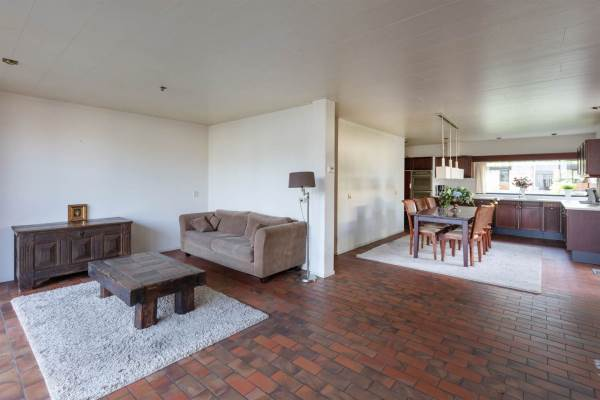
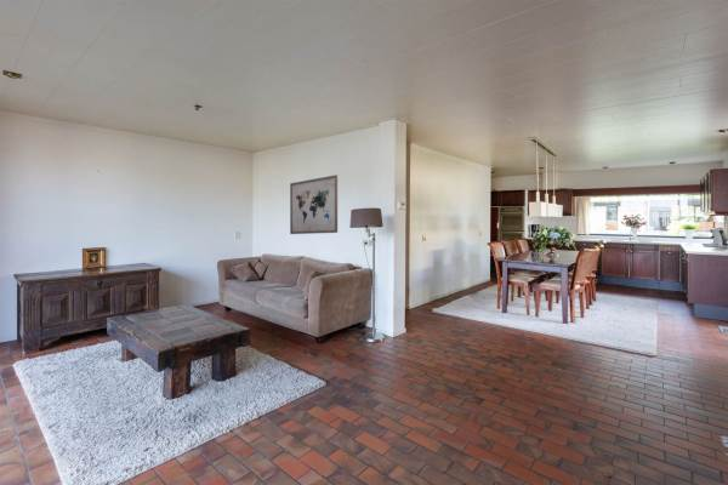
+ wall art (312, 206)
